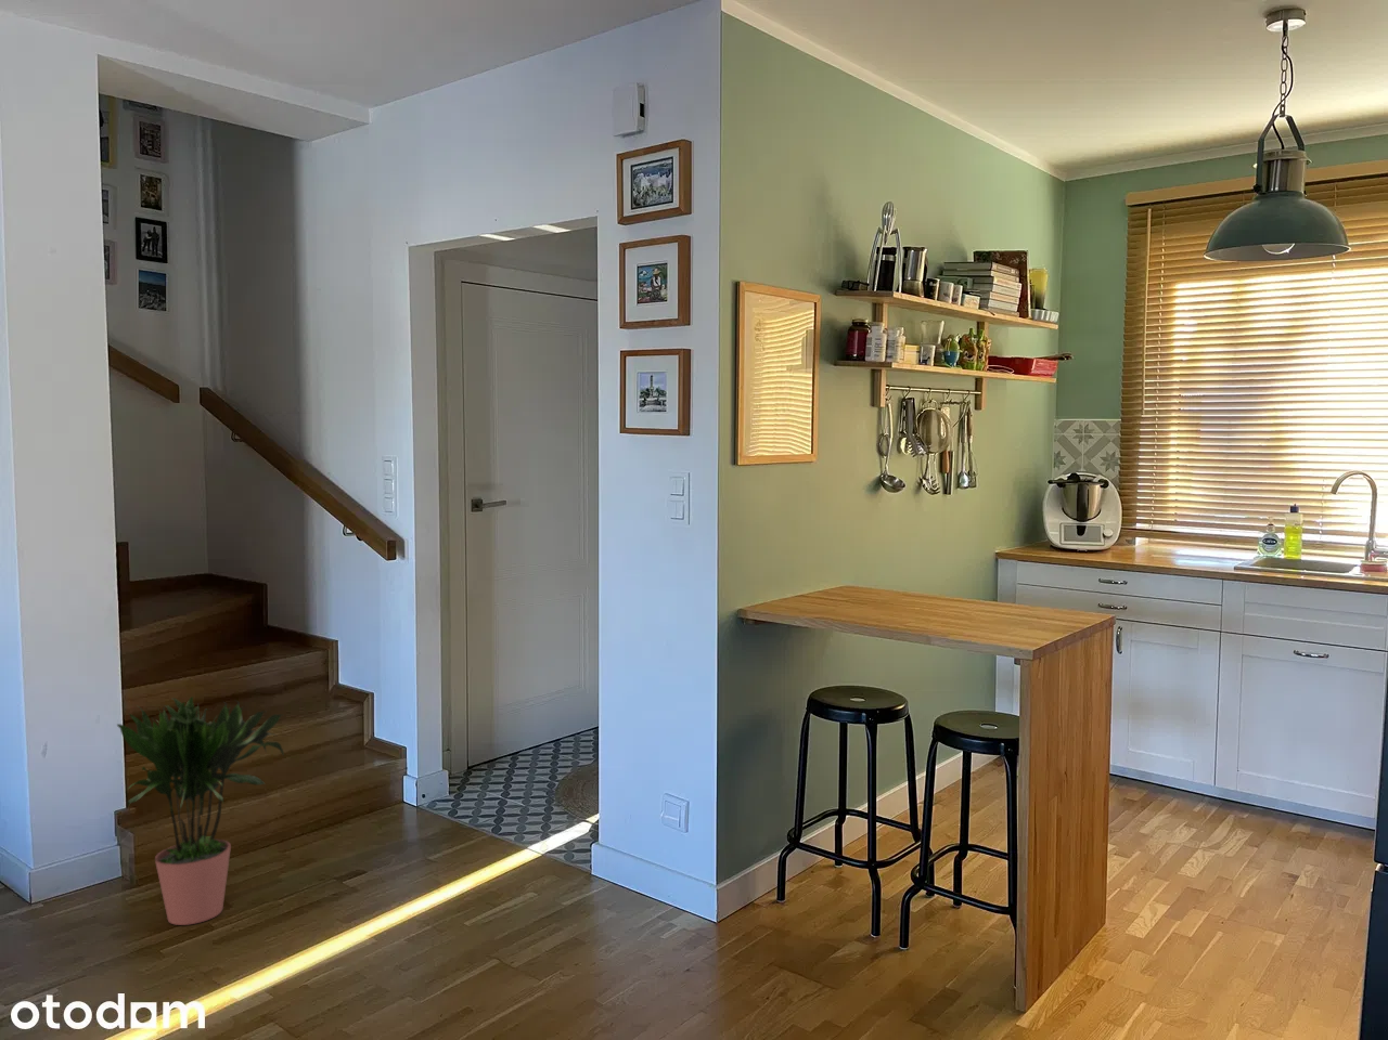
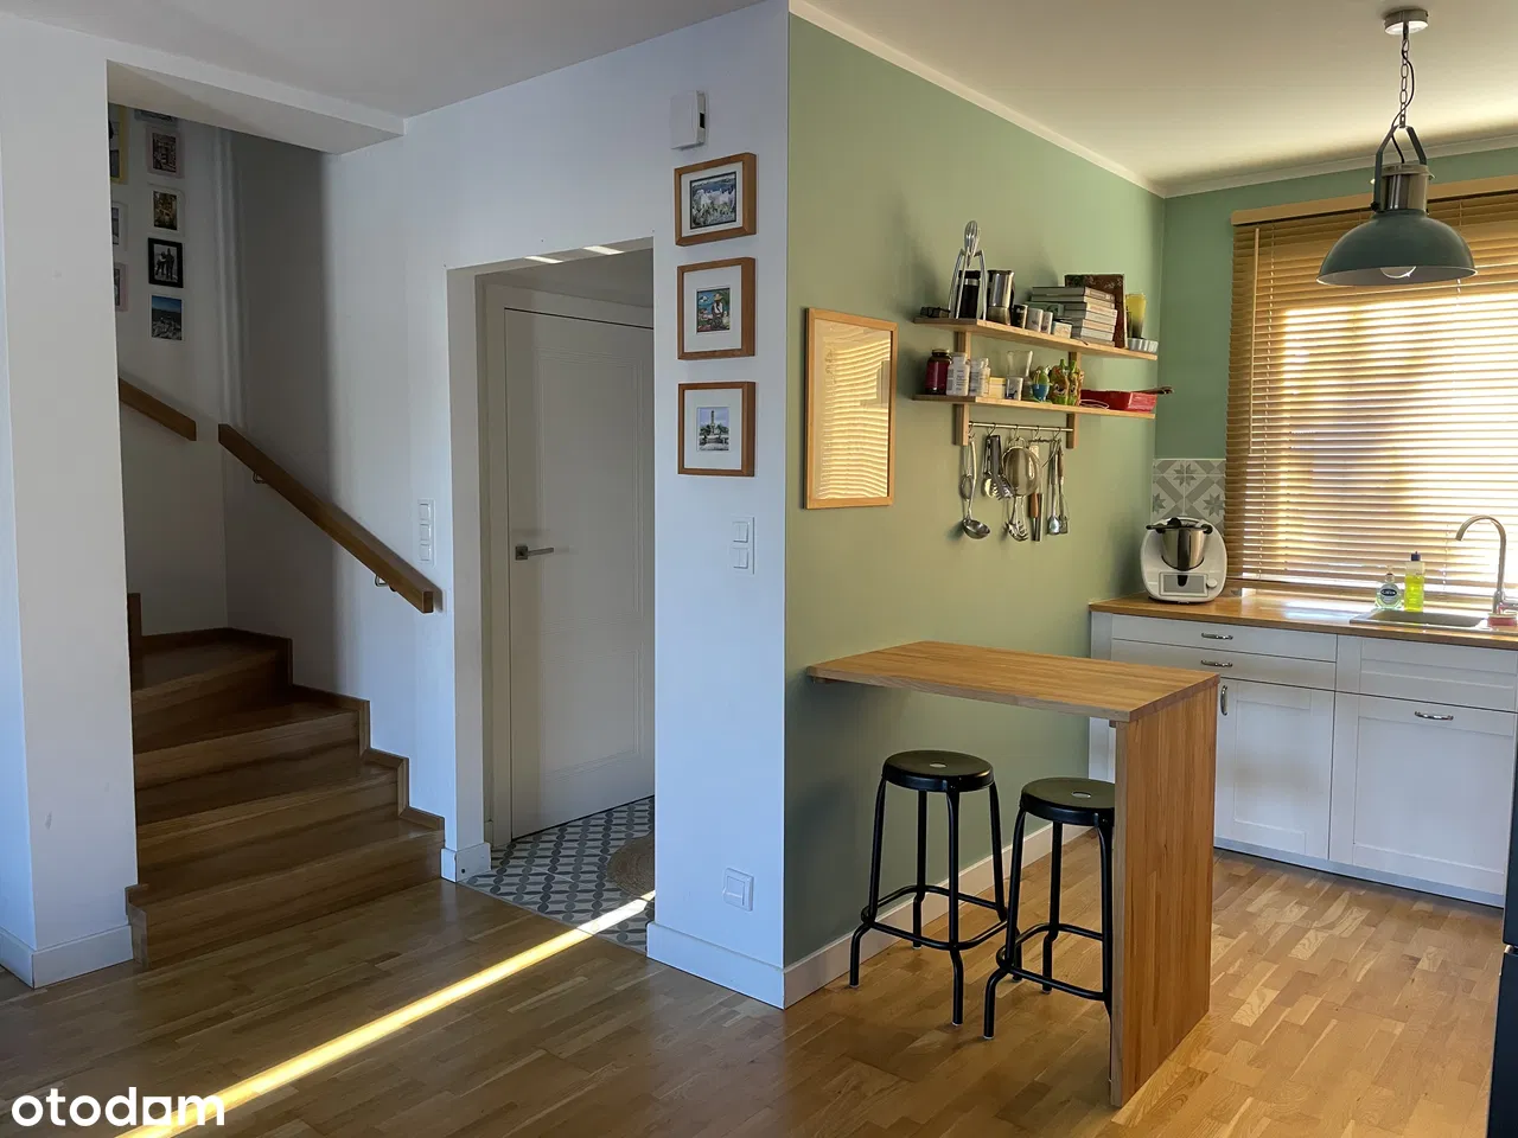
- potted plant (195, 800)
